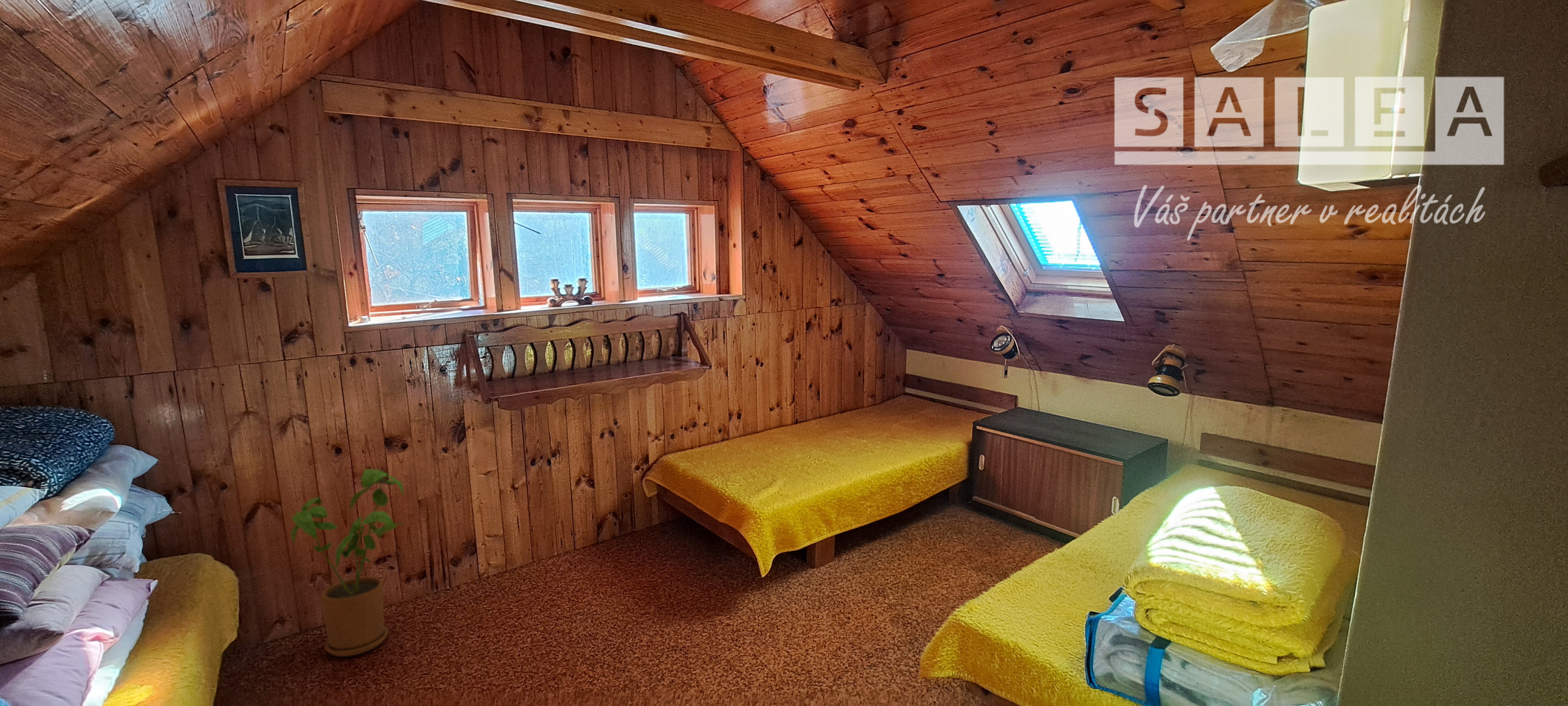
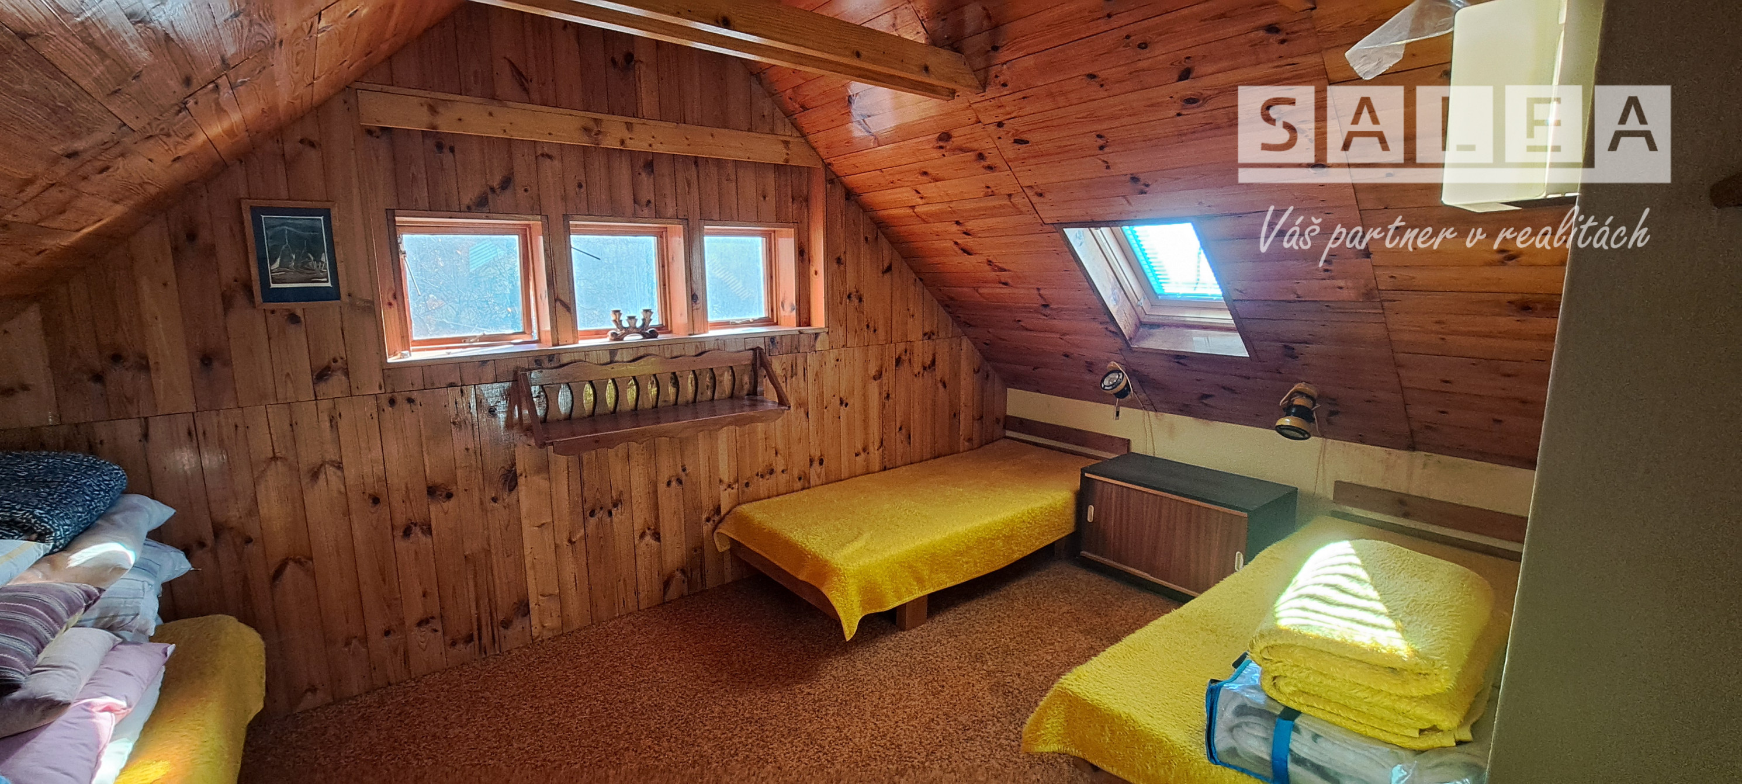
- house plant (358, 560)
